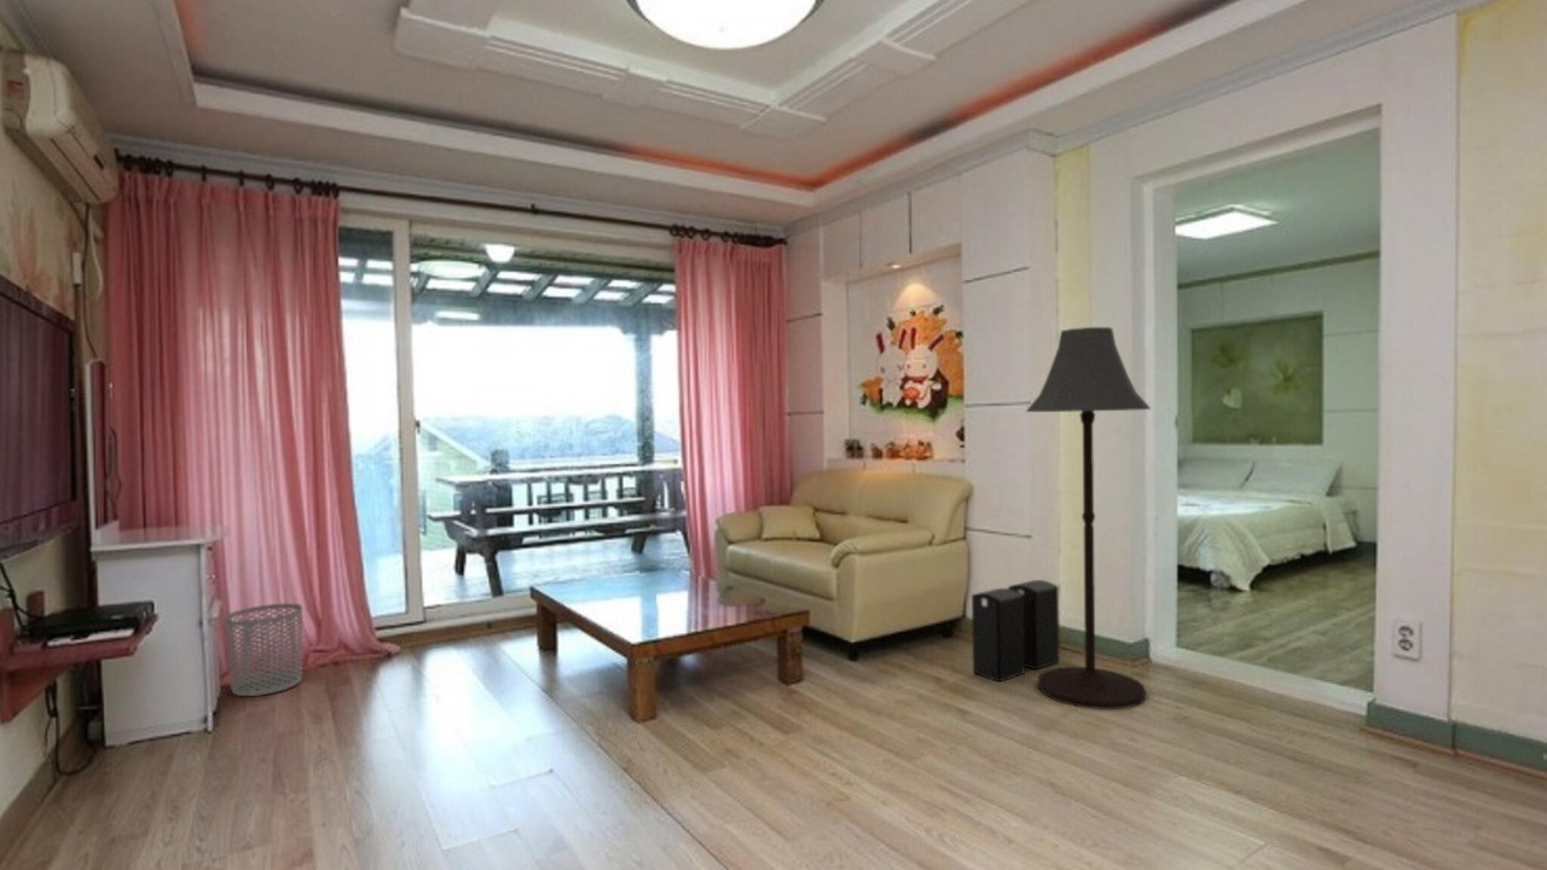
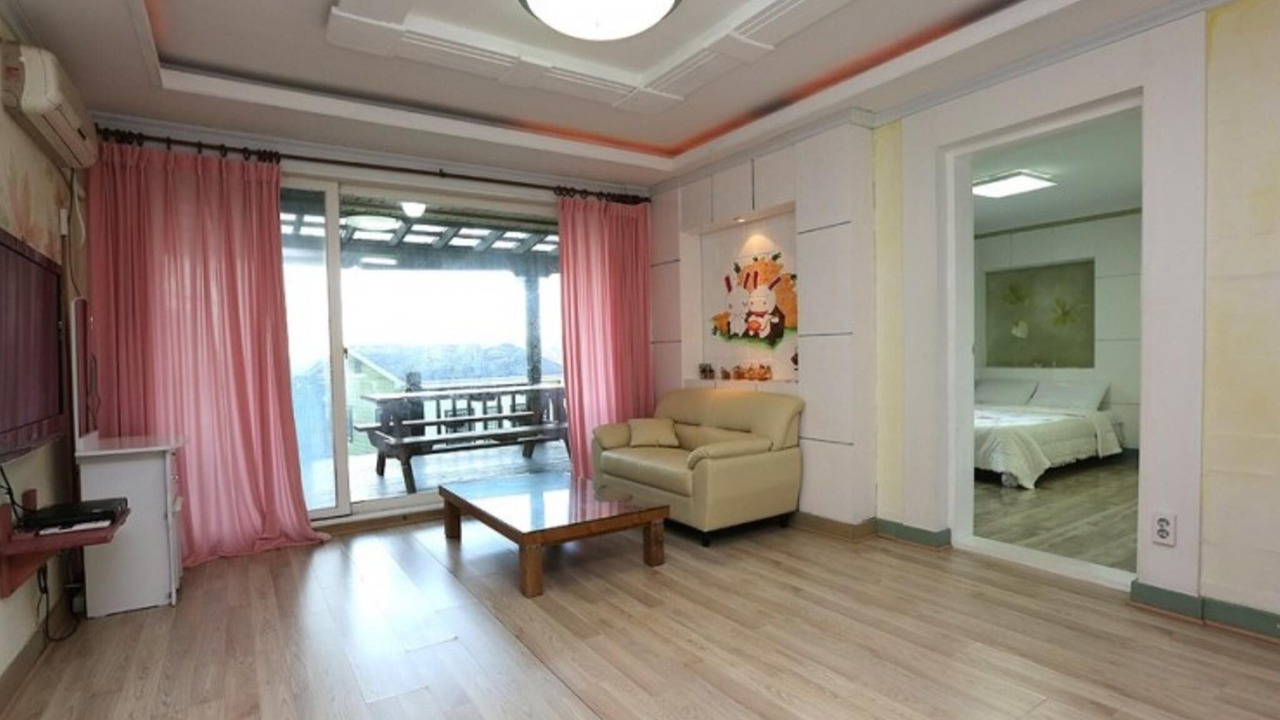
- floor lamp (1088, 511)
- waste bin (266, 649)
- speaker (1013, 626)
